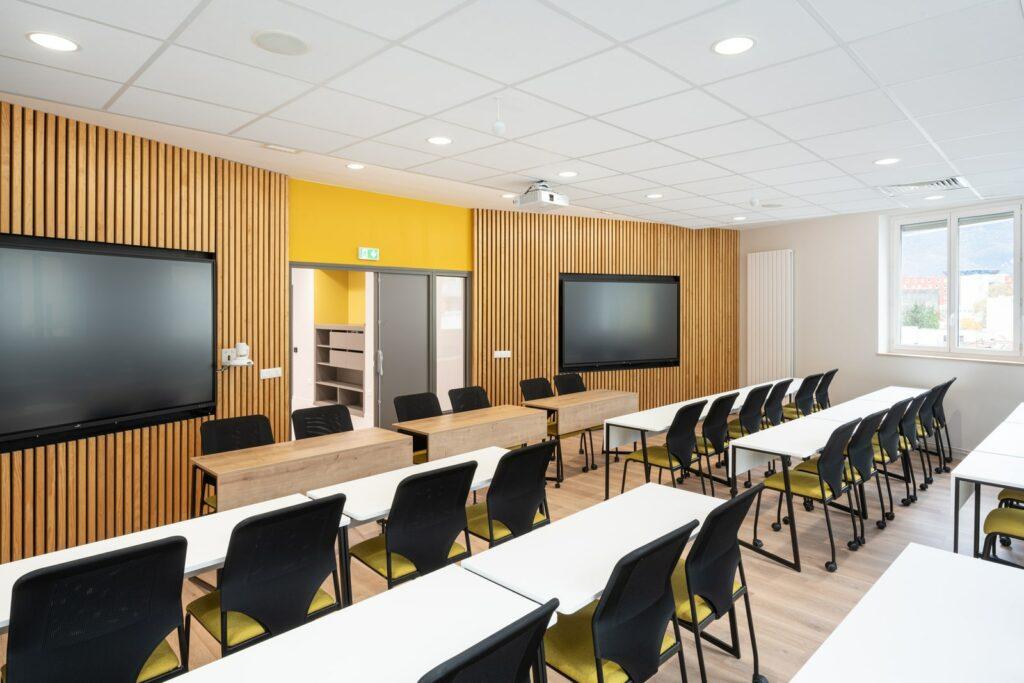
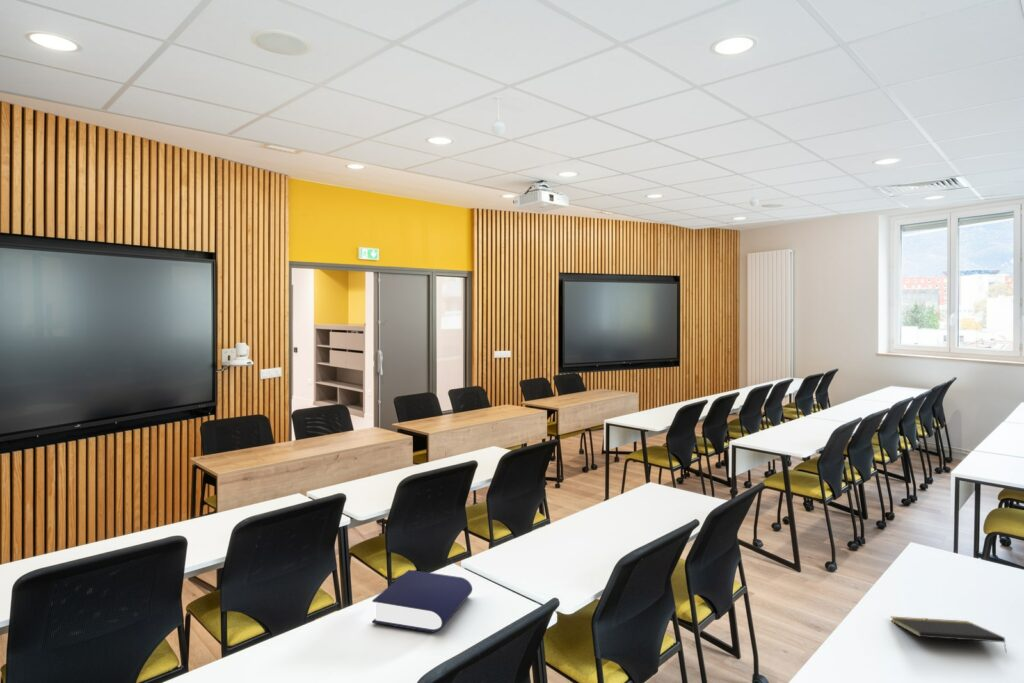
+ notepad (944, 628)
+ book (424, 599)
